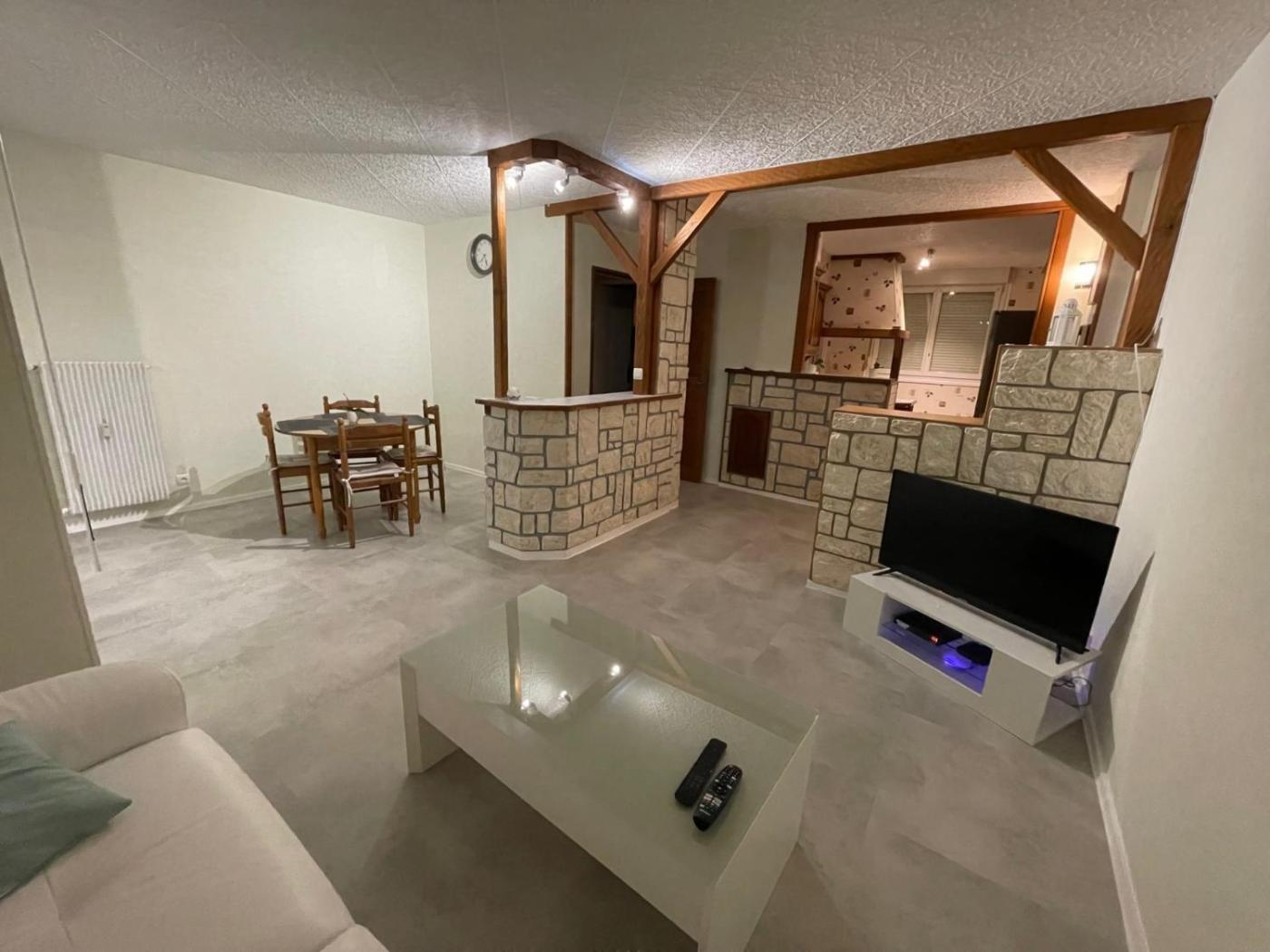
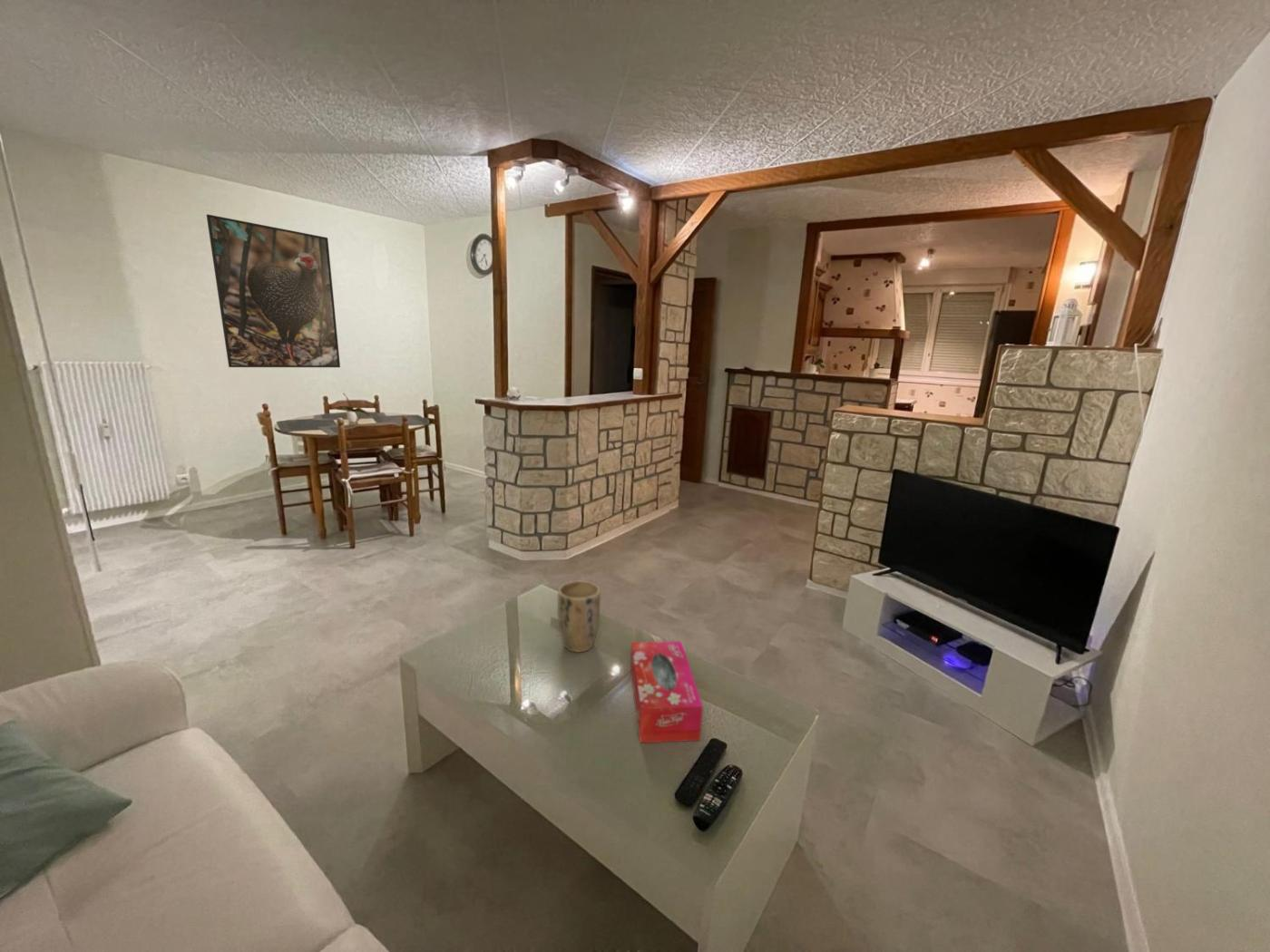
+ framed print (280, 299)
+ tissue box (662, 686)
+ plant pot (578, 617)
